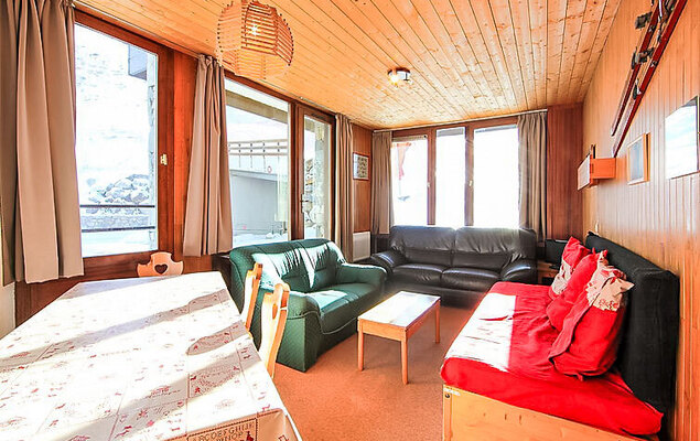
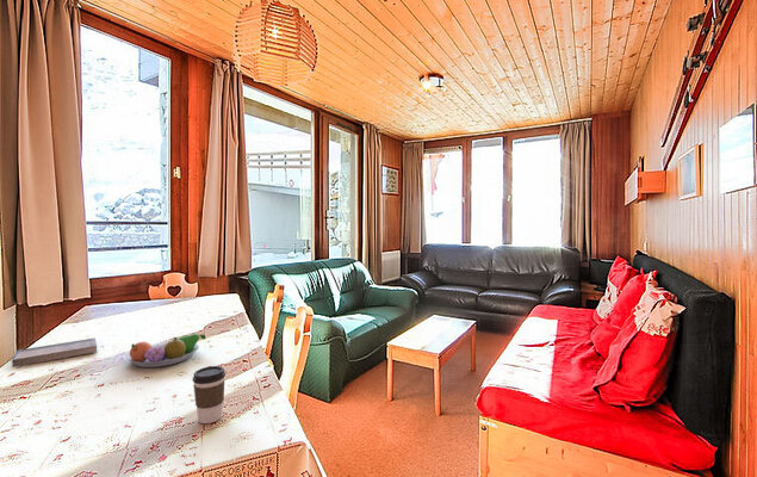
+ coffee cup (209, 394)
+ fruit bowl (167, 345)
+ book (57, 351)
